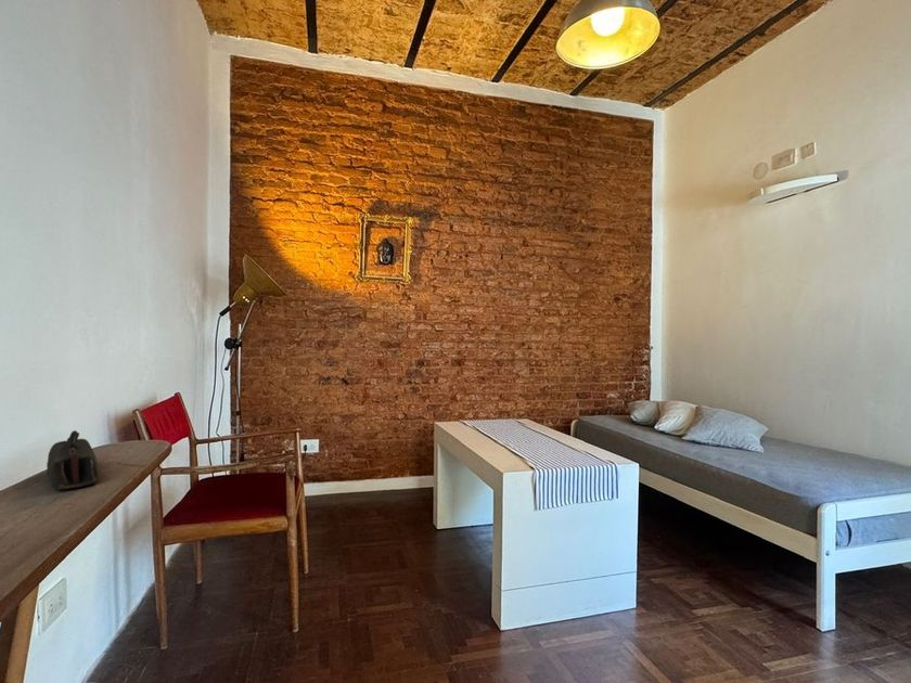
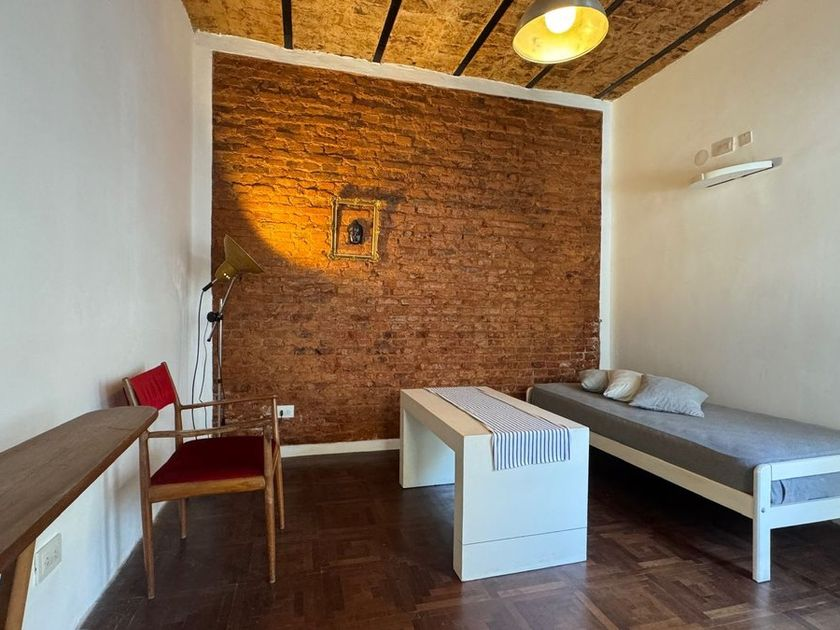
- pencil case (73, 453)
